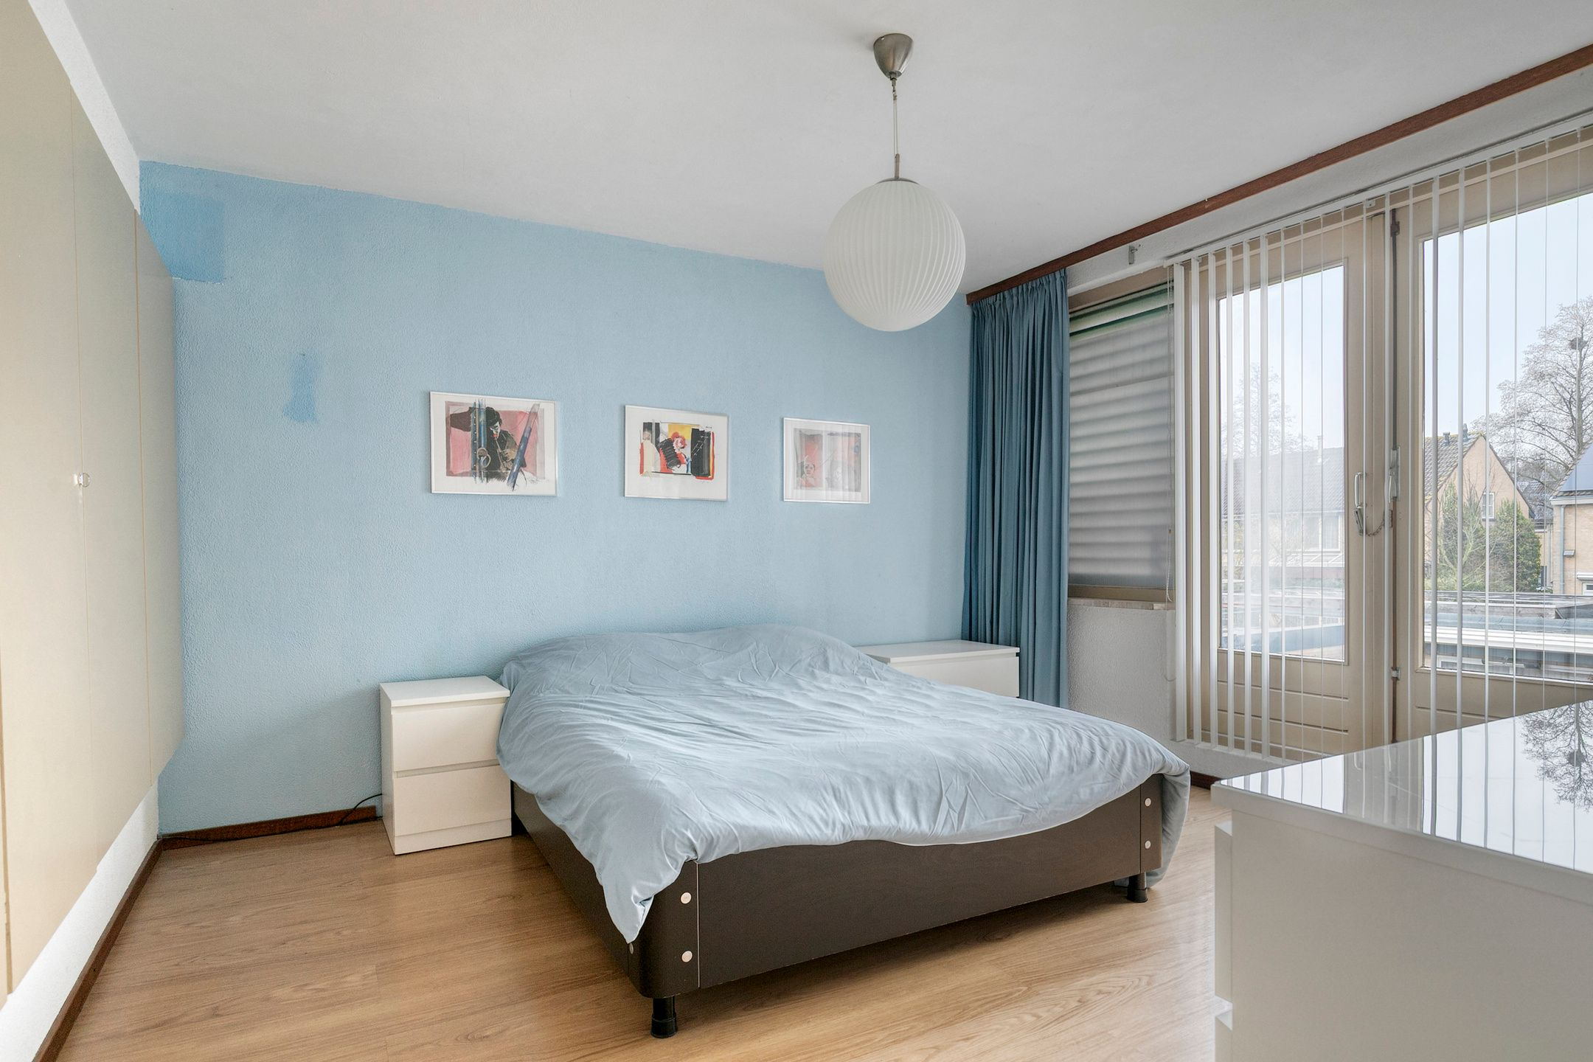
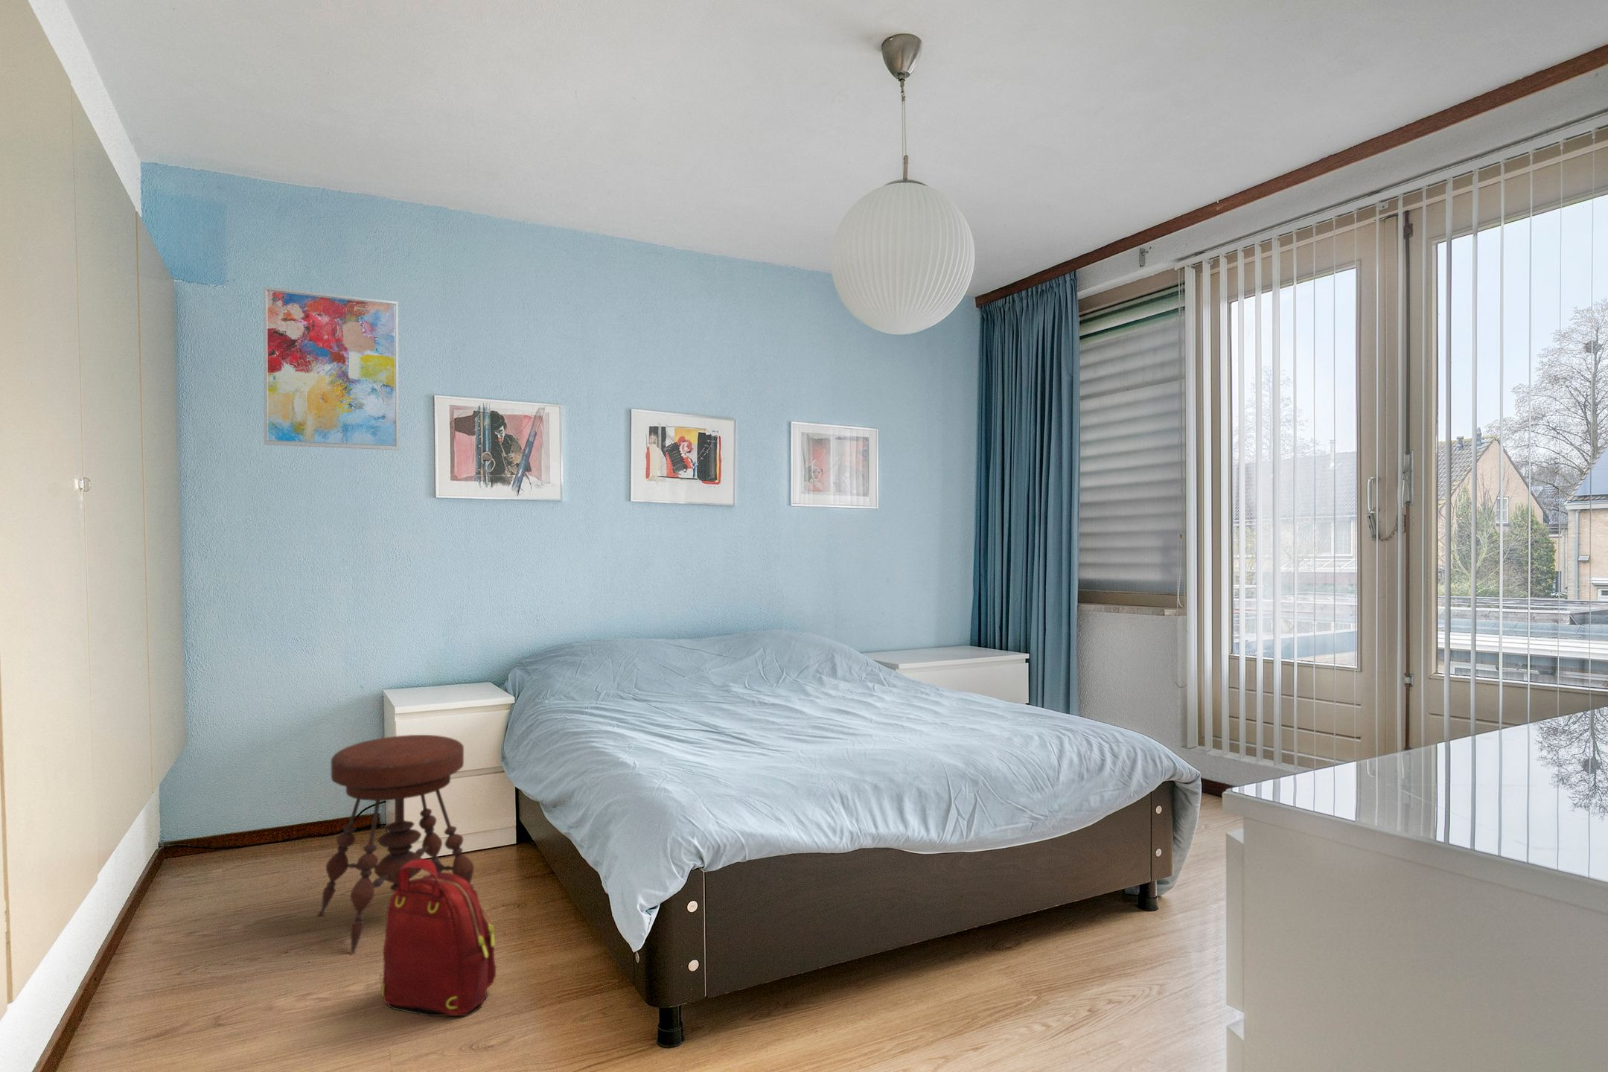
+ wall art (333, 371)
+ backpack (438, 925)
+ stool (400, 830)
